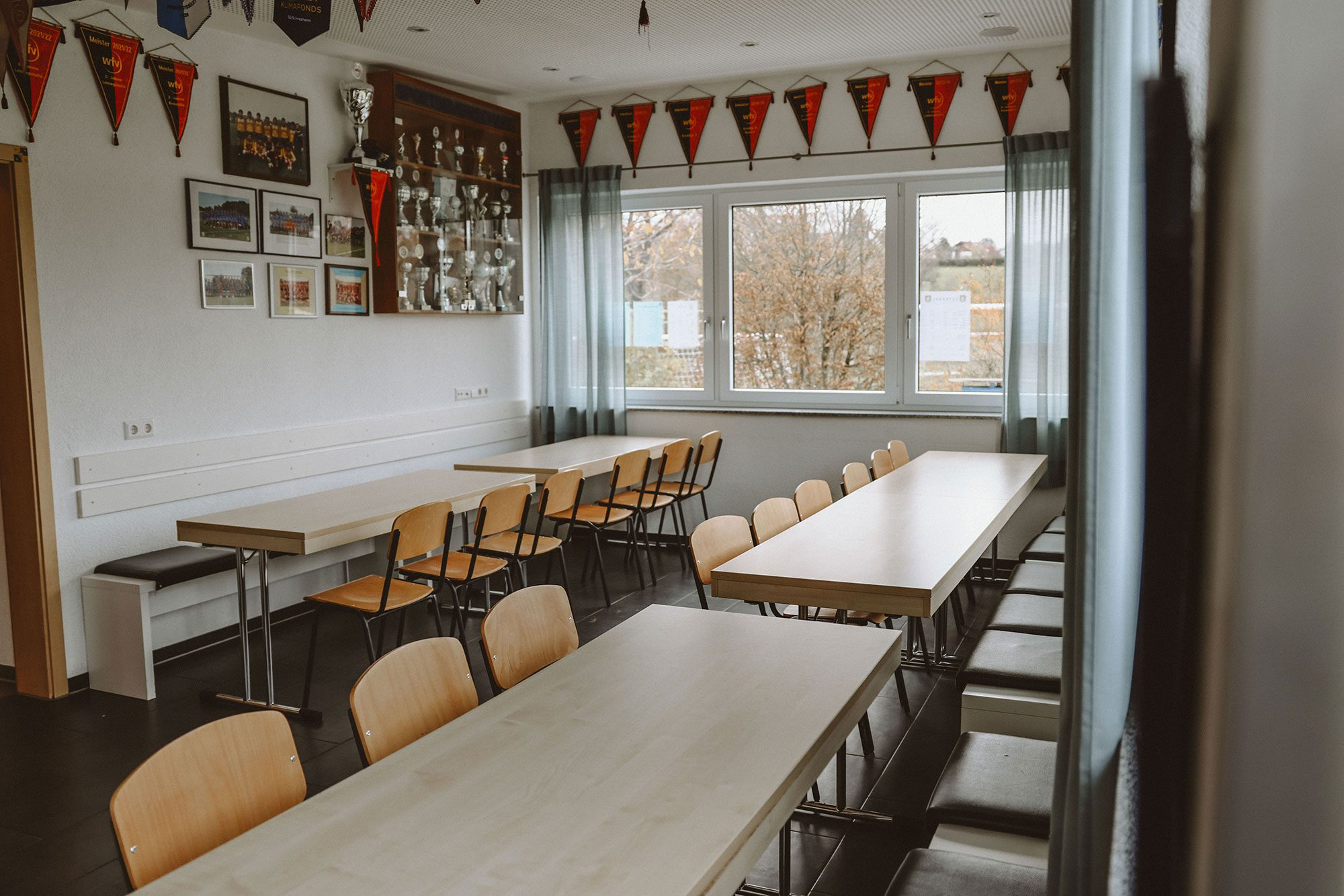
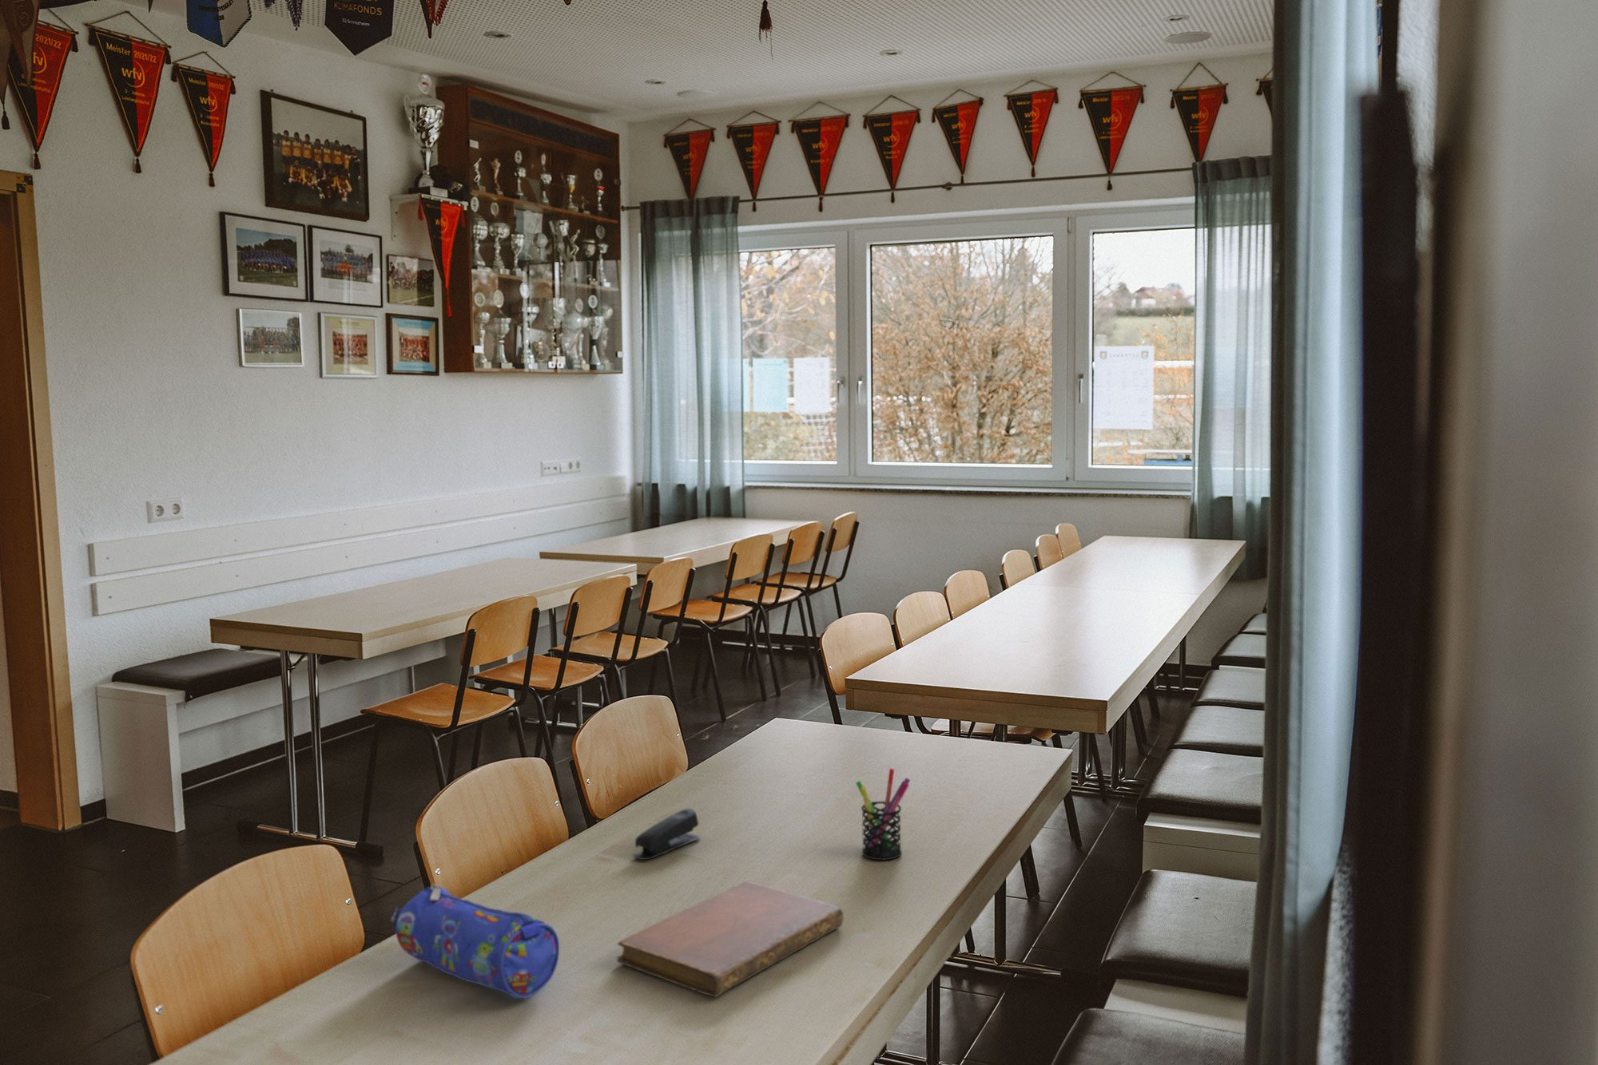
+ notebook (734, 933)
+ pencil case (474, 937)
+ pen holder (879, 811)
+ stapler (666, 833)
